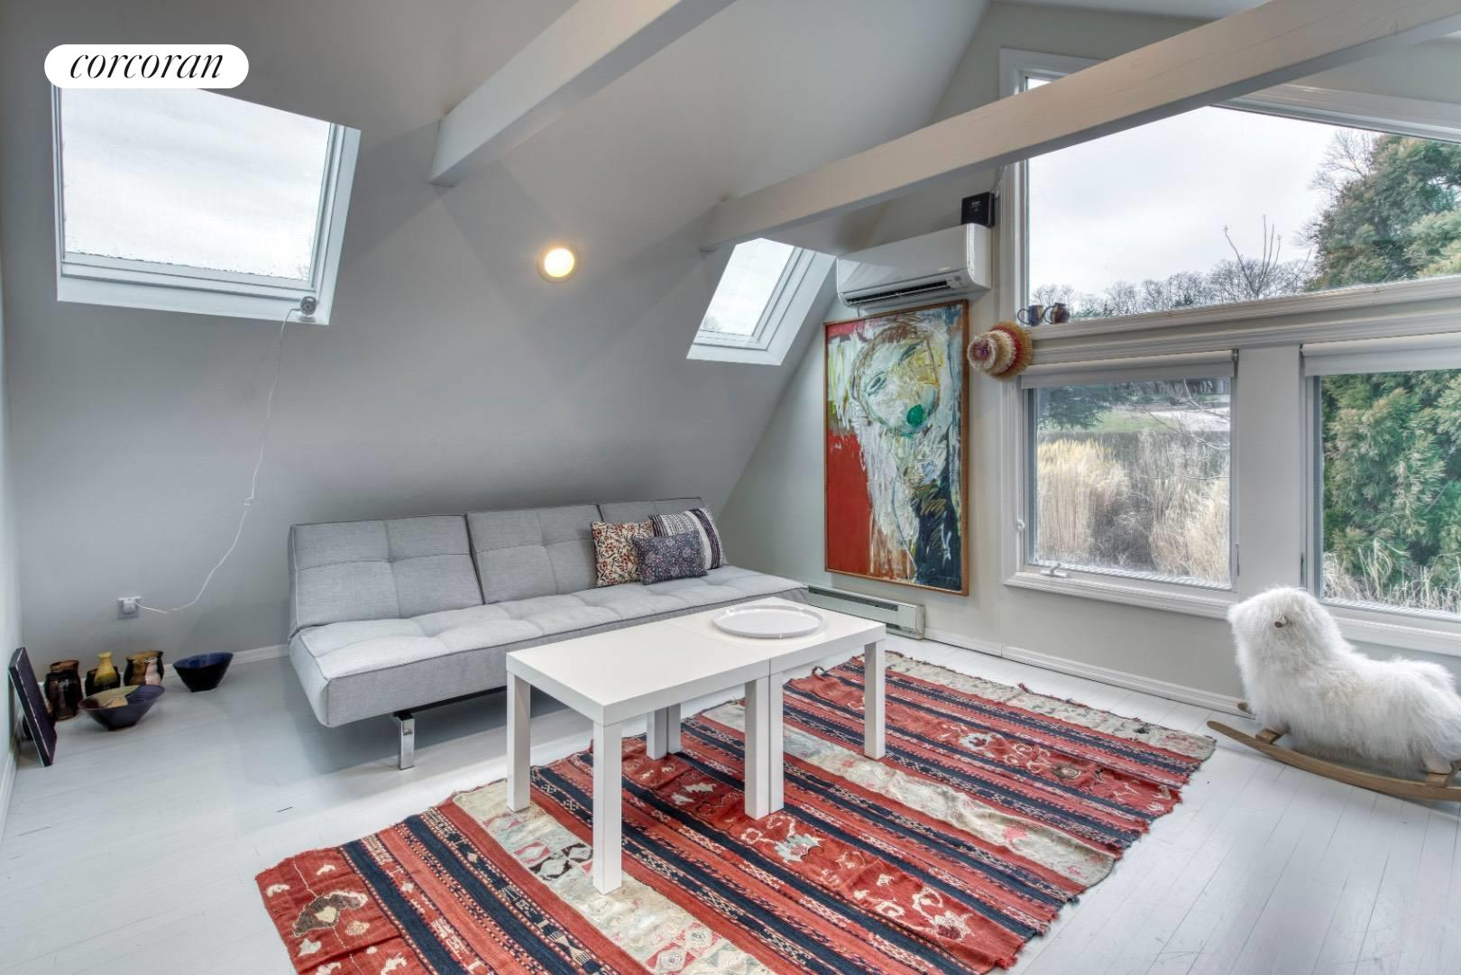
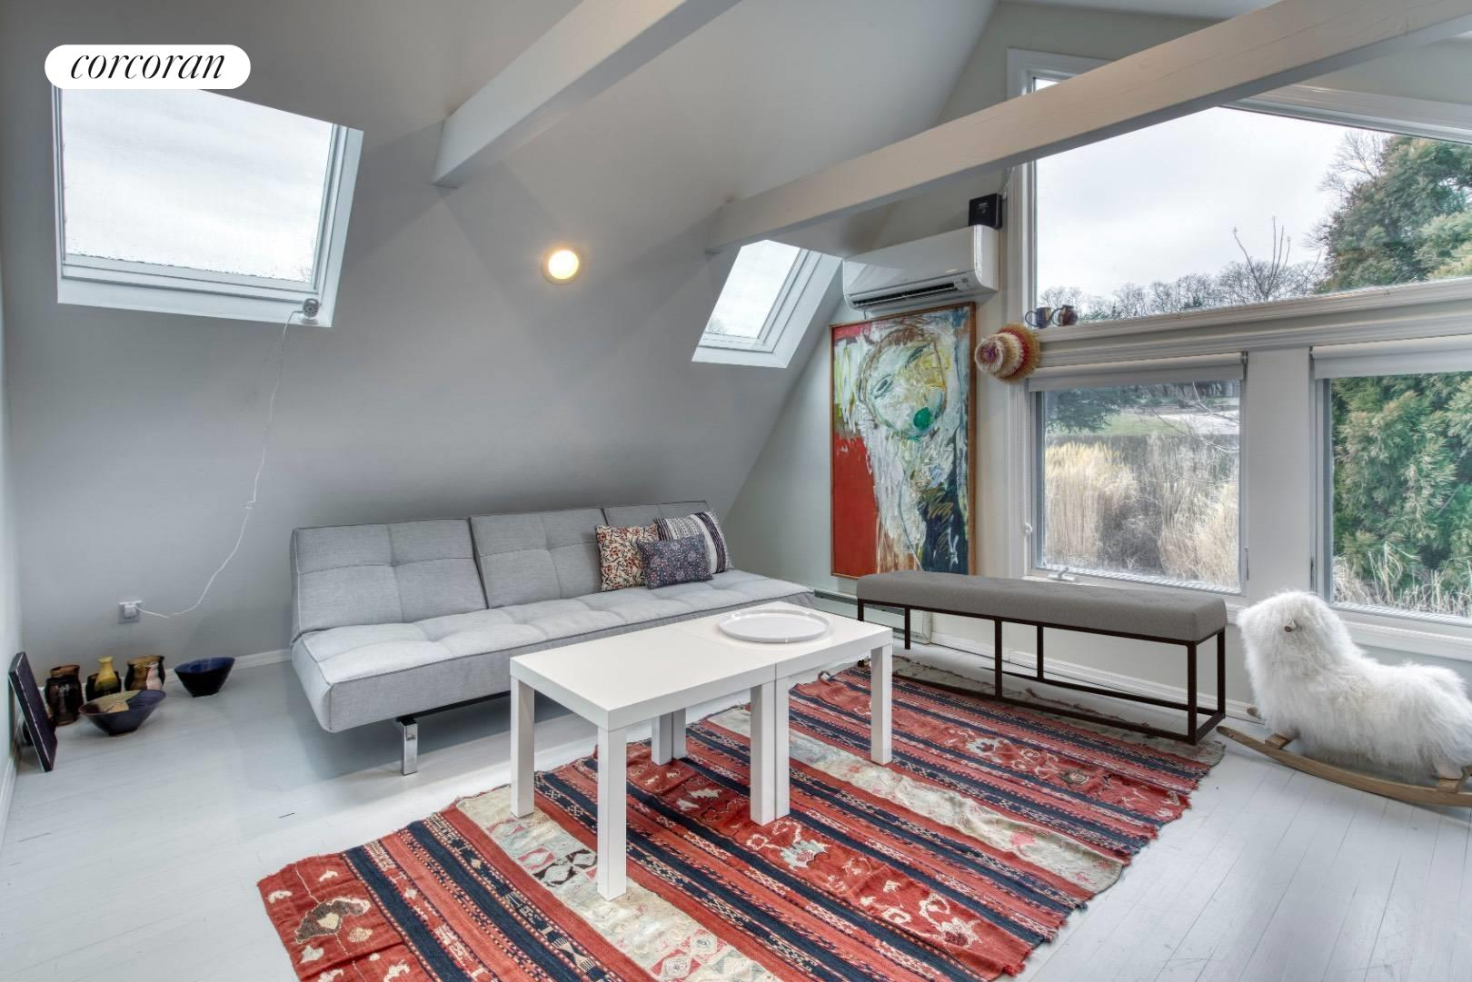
+ bench (1024, 624)
